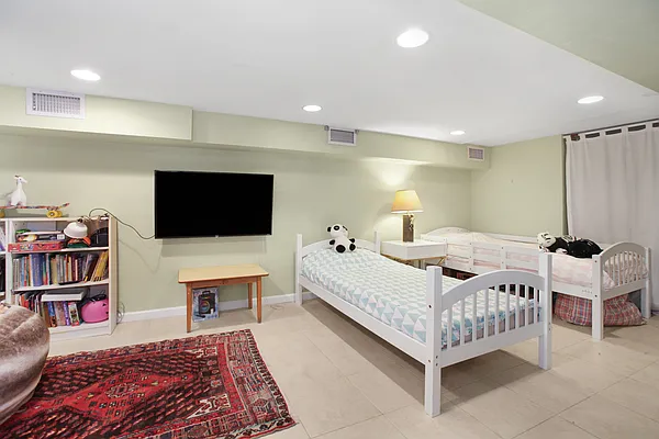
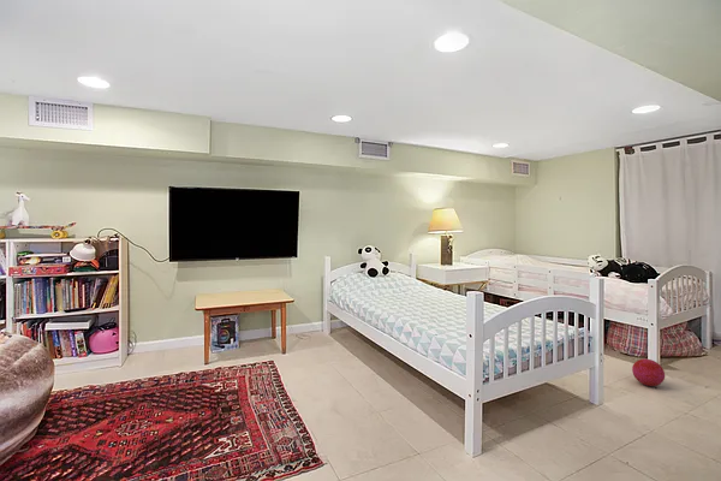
+ ball (648, 372)
